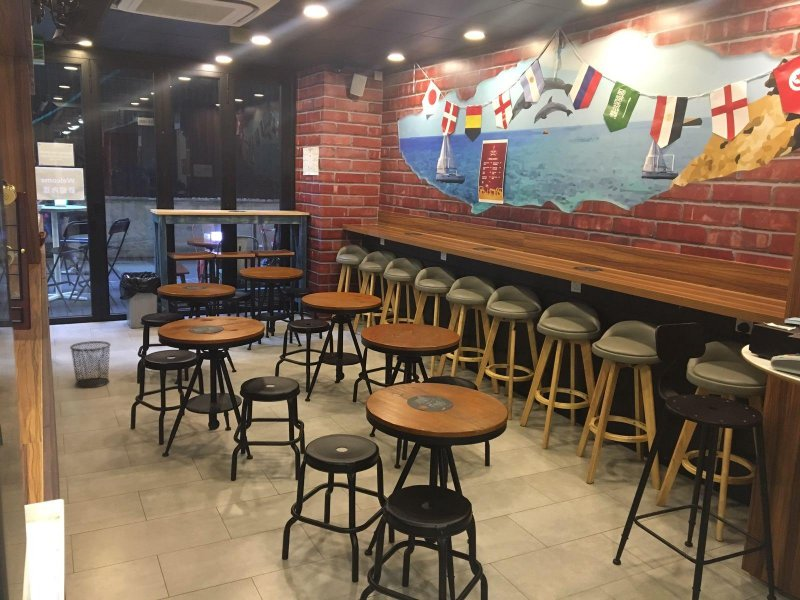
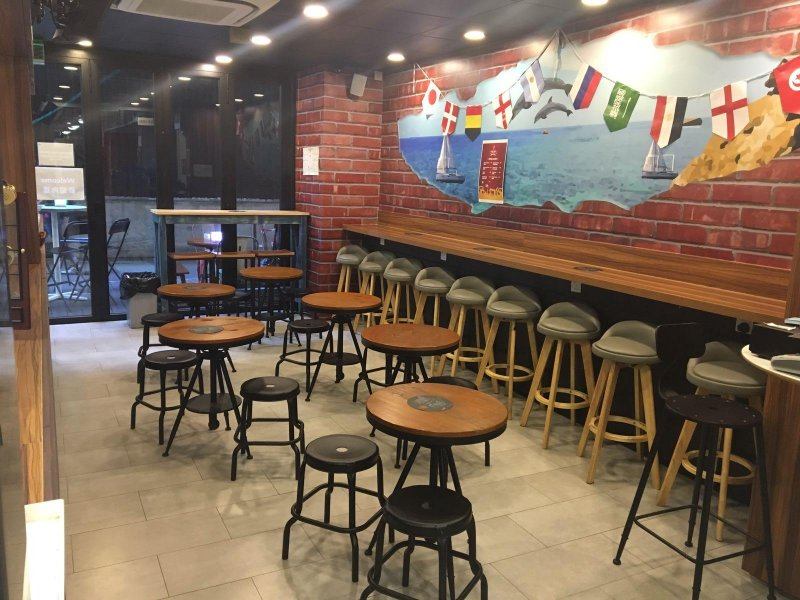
- waste bin (91, 364)
